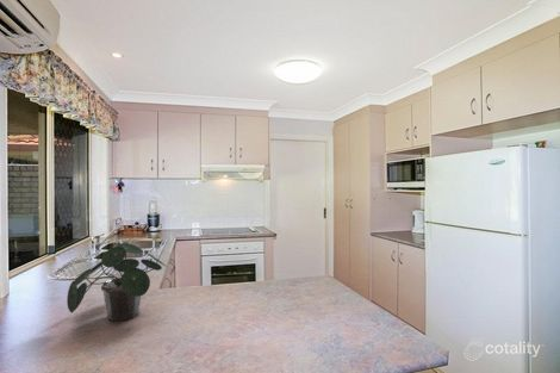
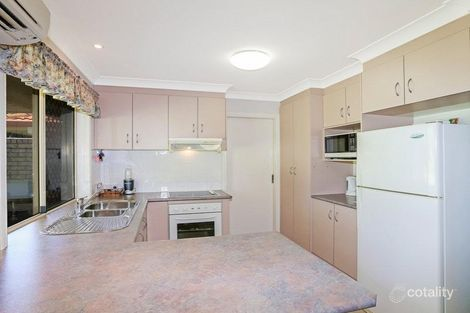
- potted plant (120, 279)
